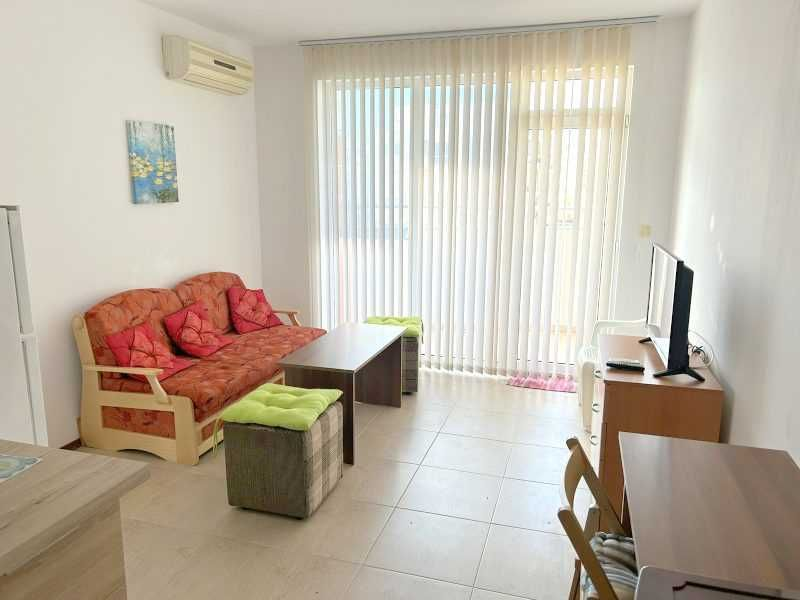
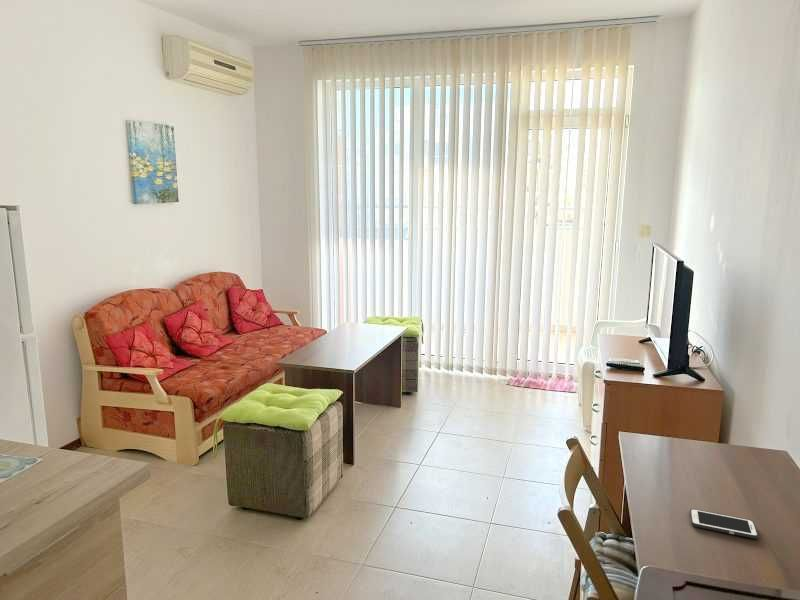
+ cell phone (722, 523)
